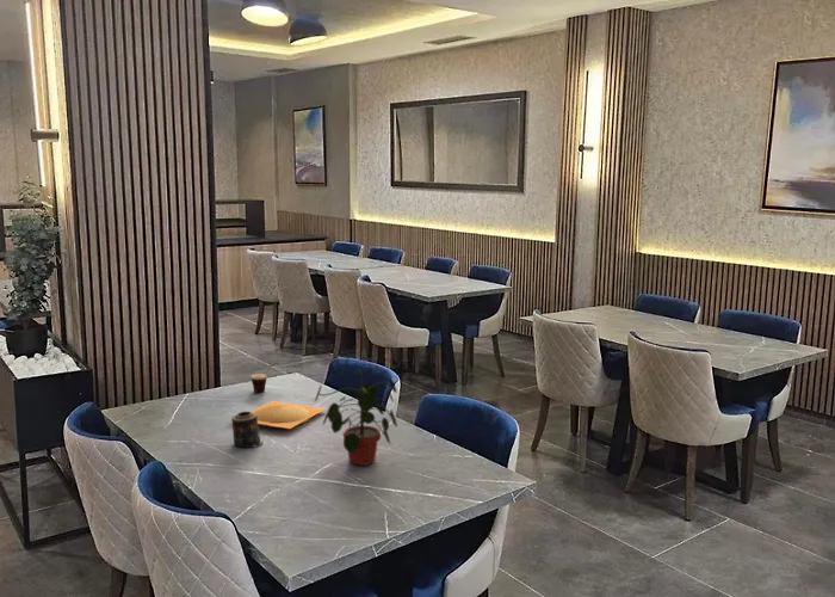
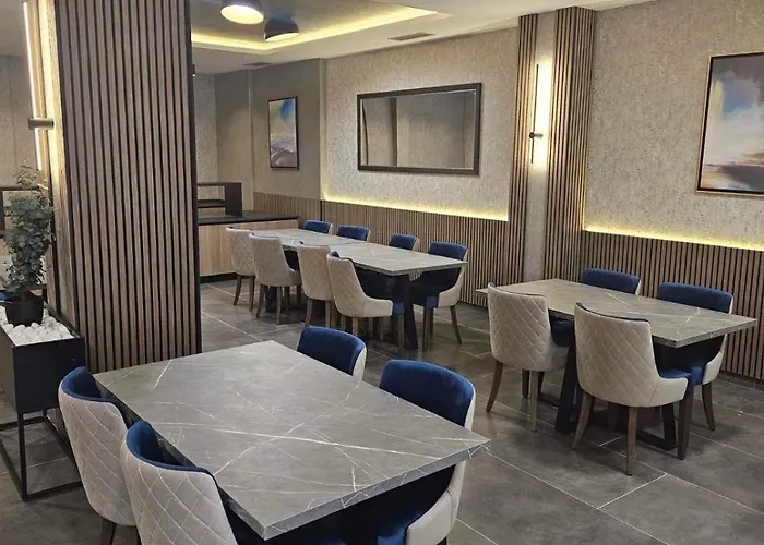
- candle (248, 426)
- potted plant (355, 410)
- plate (280, 412)
- cup (265, 376)
